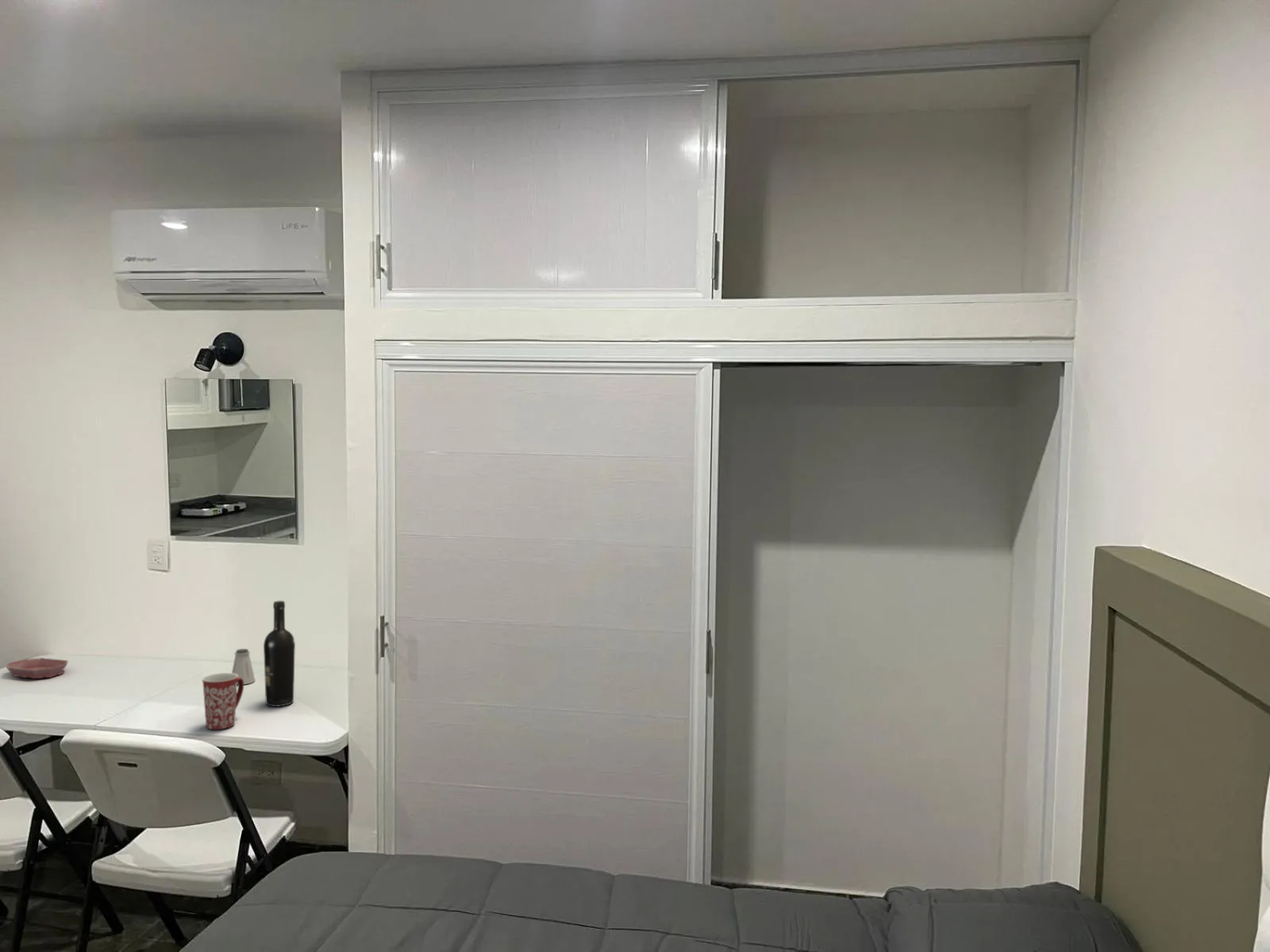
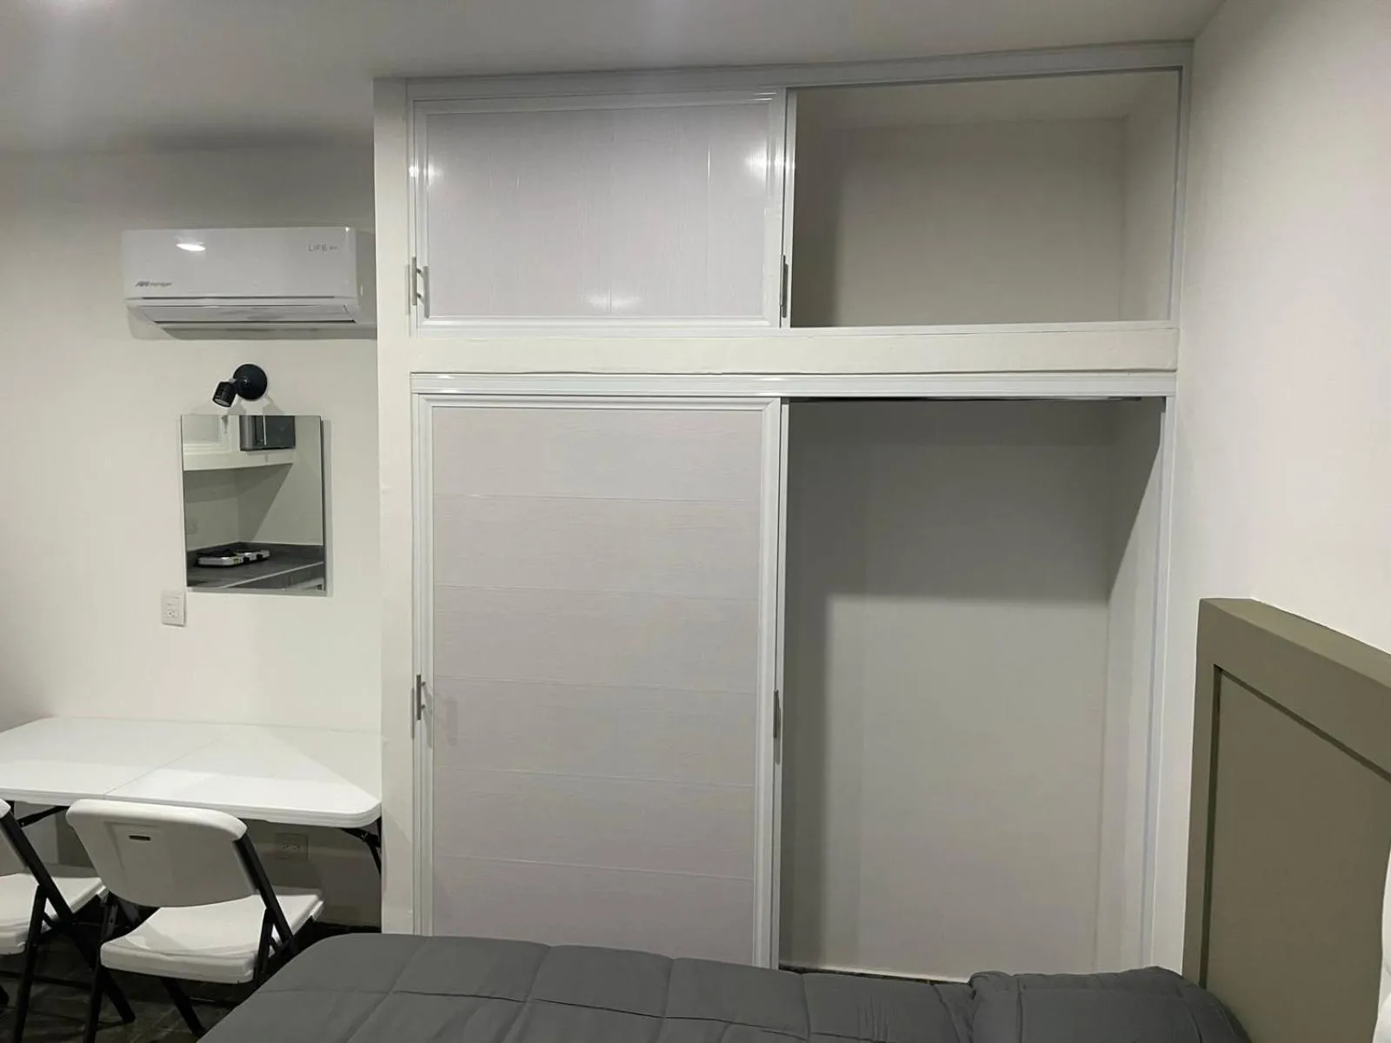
- wine bottle (279, 652)
- bowl (37, 668)
- saltshaker (242, 666)
- mug (225, 699)
